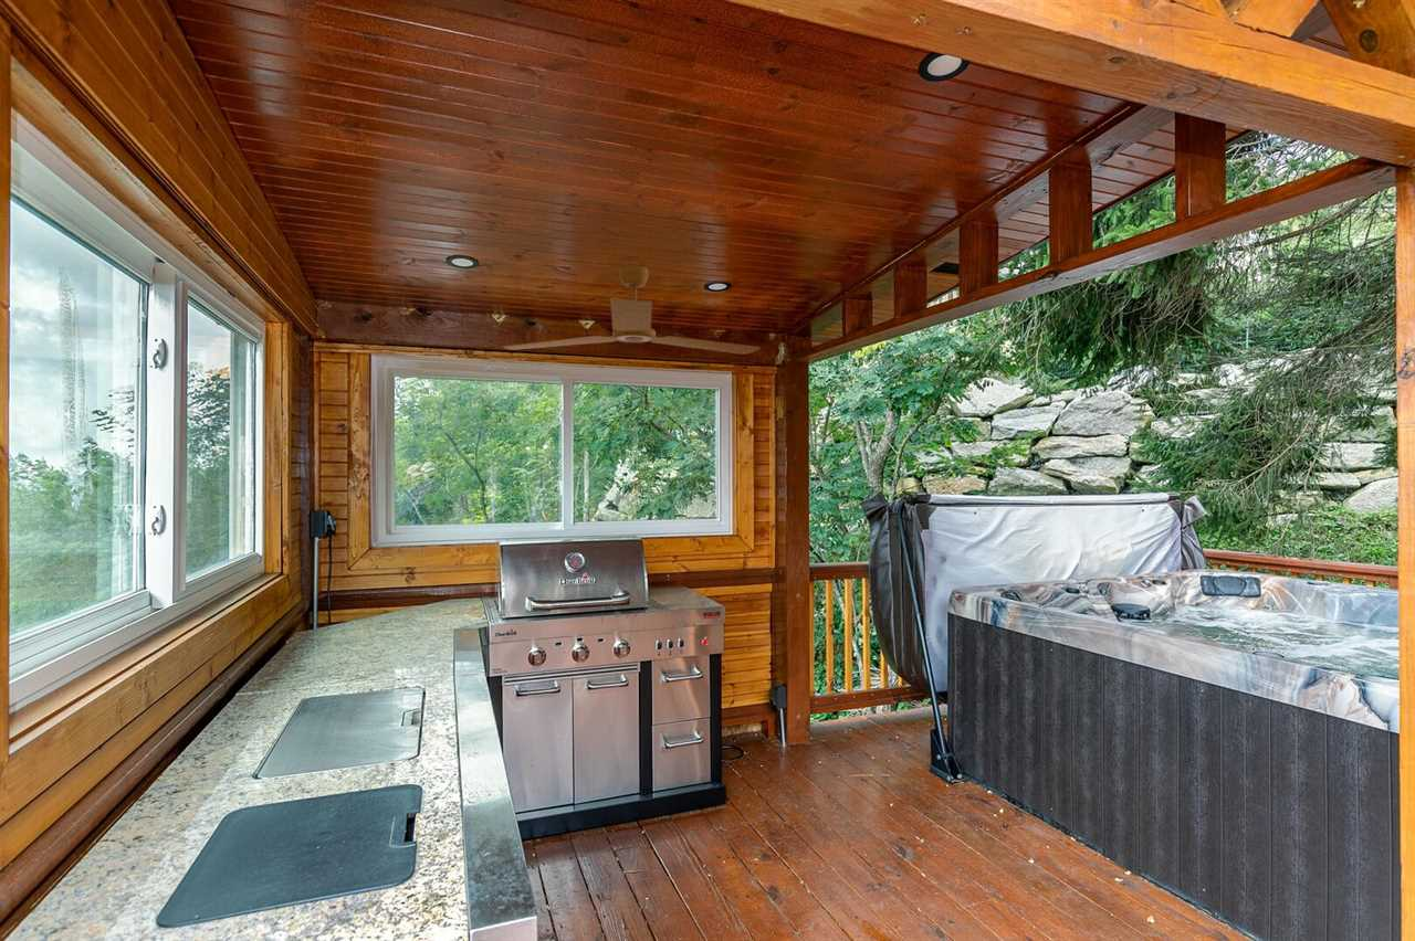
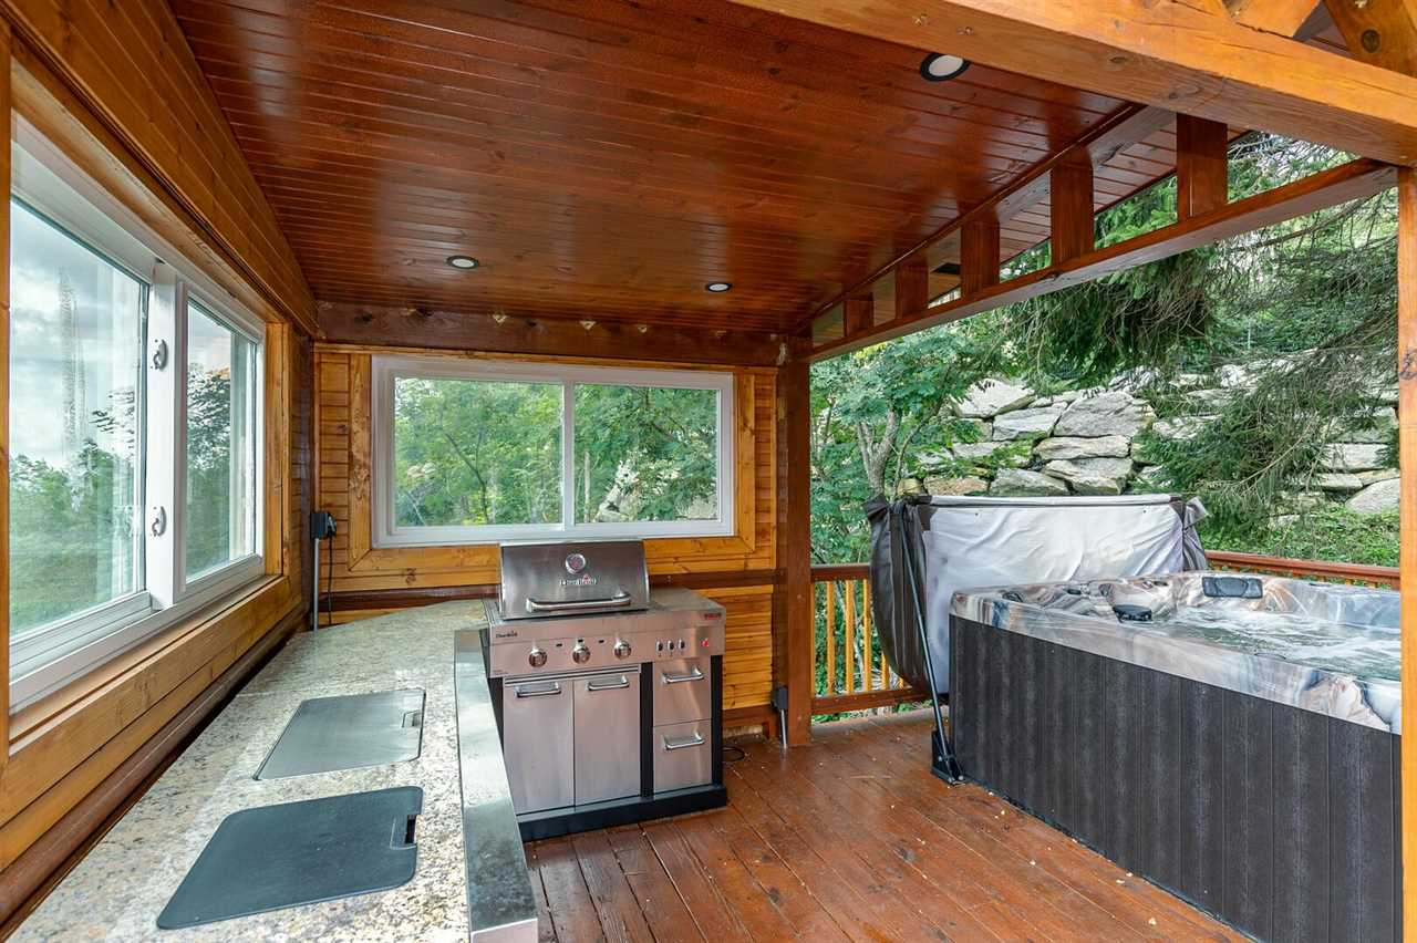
- ceiling fan (632, 297)
